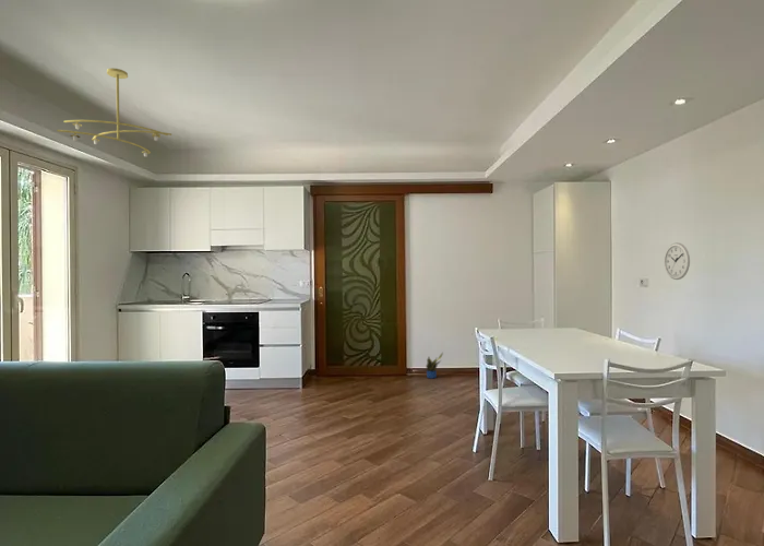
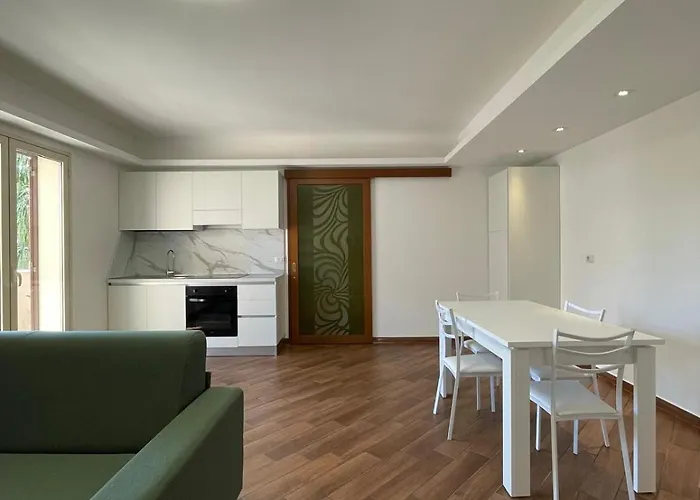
- potted plant (433, 364)
- wall clock (676, 261)
- ceiling light fixture (117, 114)
